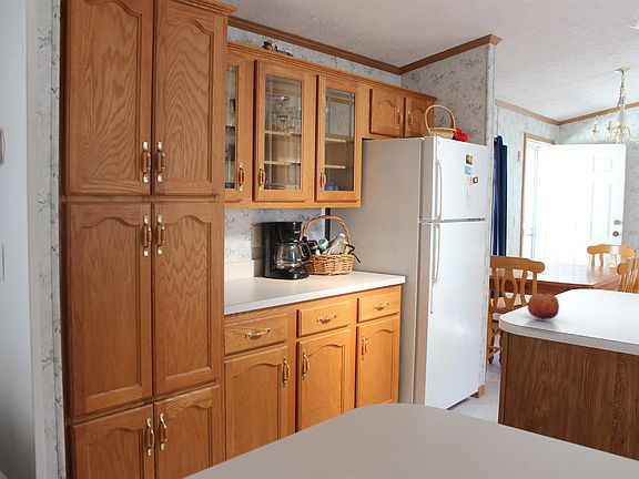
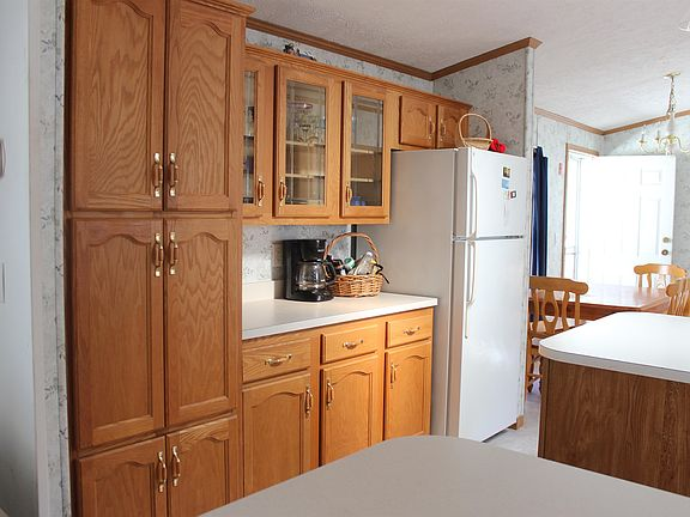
- fruit (544, 305)
